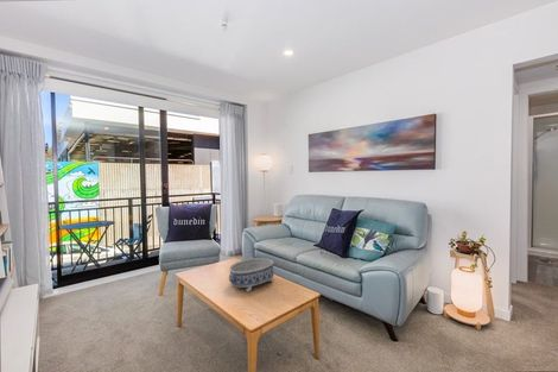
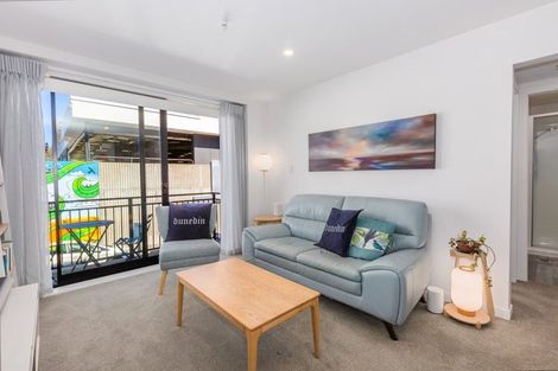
- decorative bowl (252, 273)
